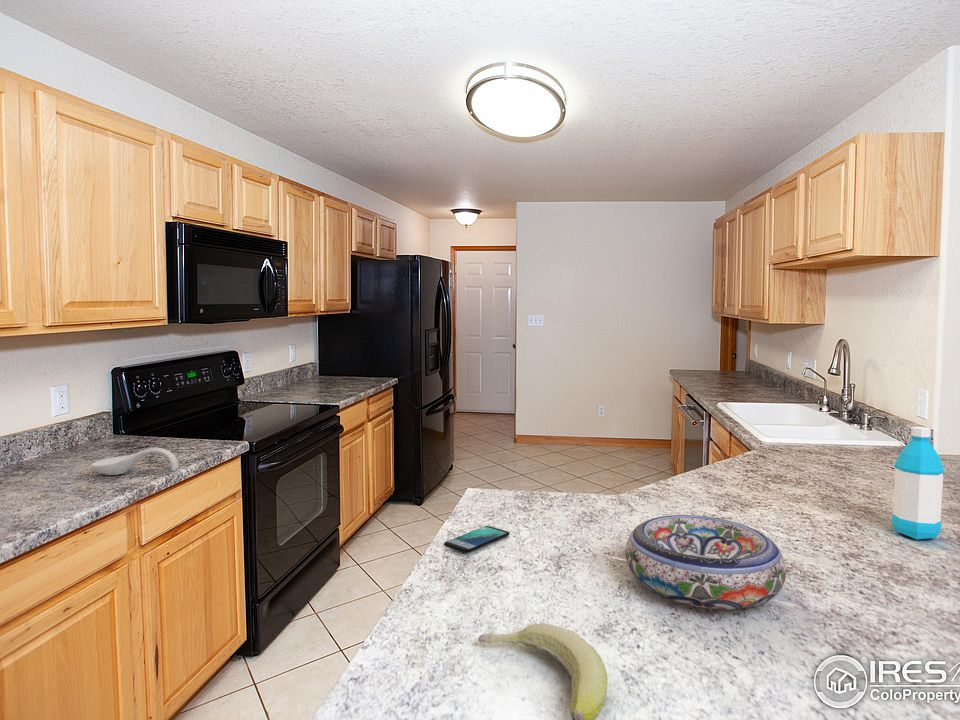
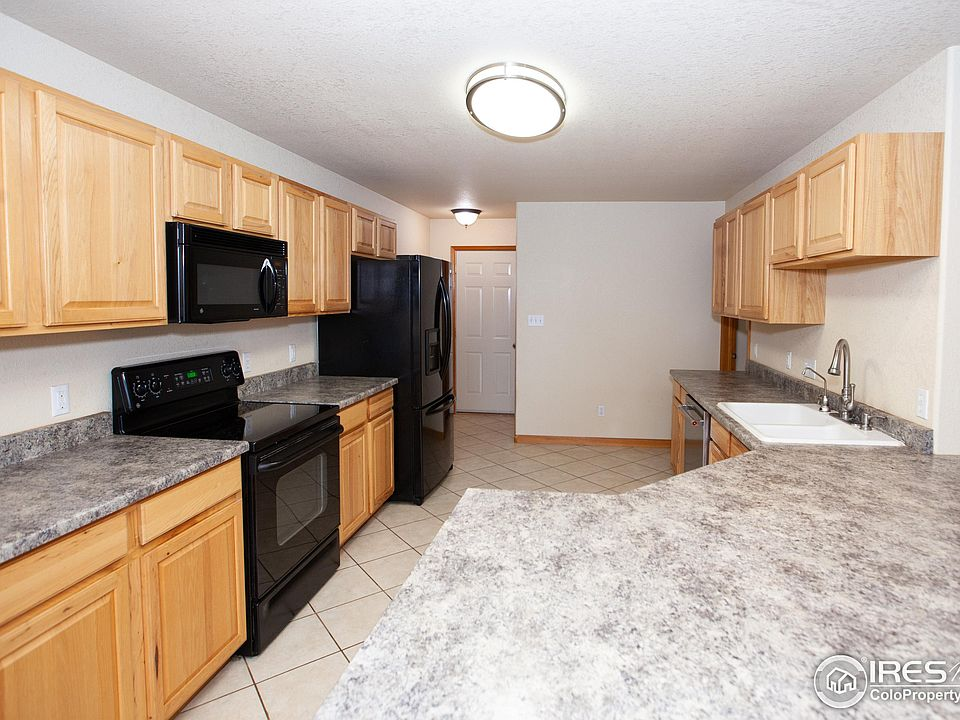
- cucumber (545, 651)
- spoon rest (135, 460)
- water bottle (918, 481)
- bowl (702, 558)
- smartphone (477, 538)
